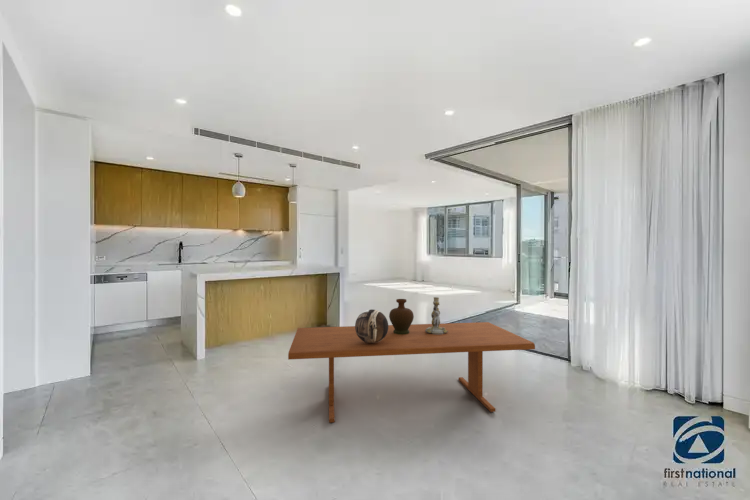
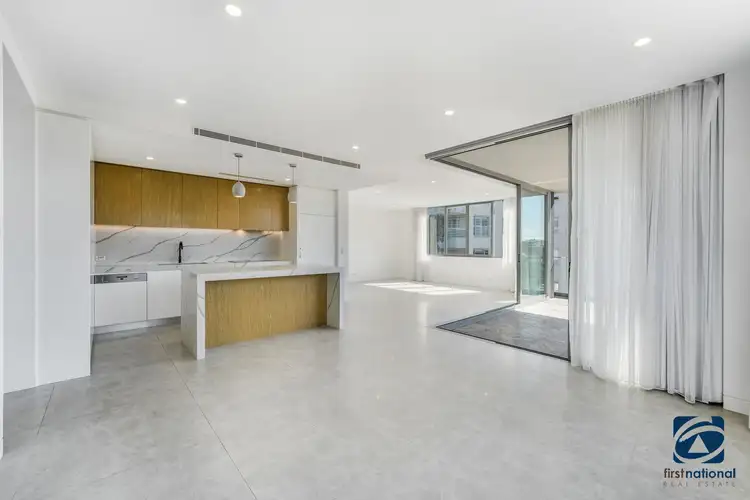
- table (403, 354)
- decorative bowl (371, 326)
- decorative vase (401, 315)
- candlestick (434, 314)
